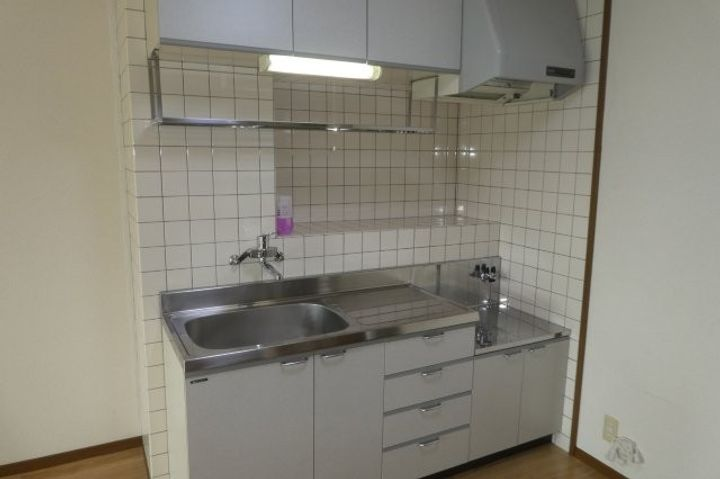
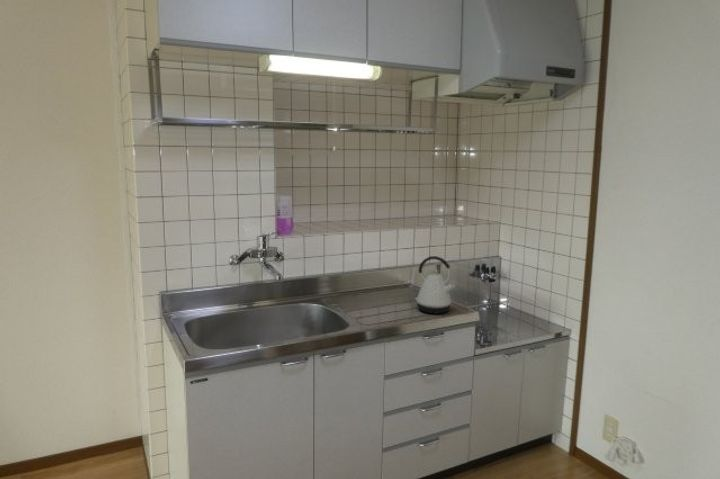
+ kettle (435, 283)
